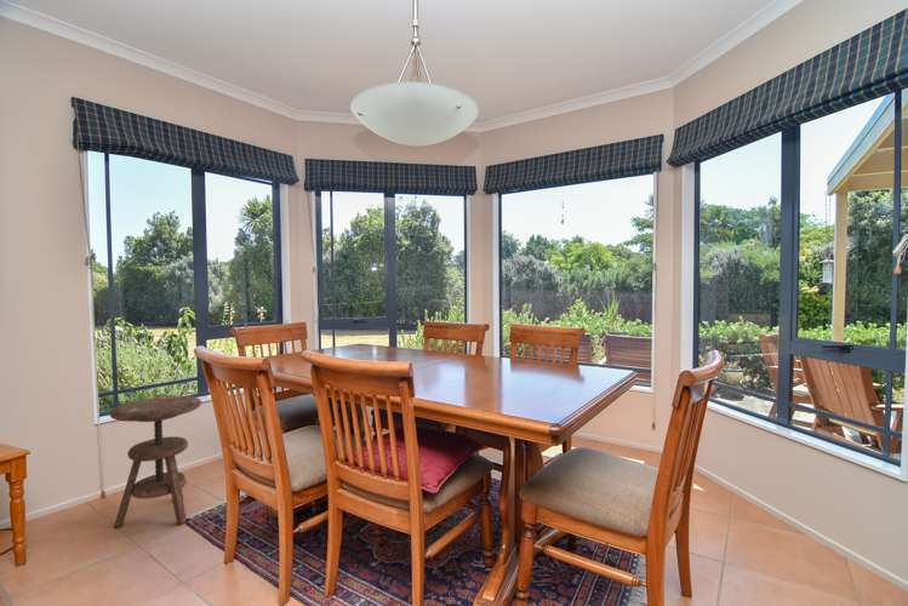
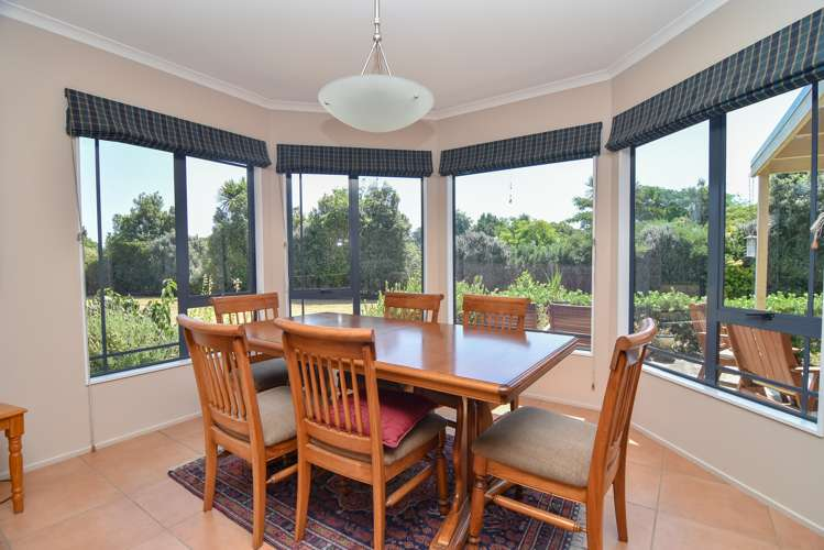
- side table (159, 459)
